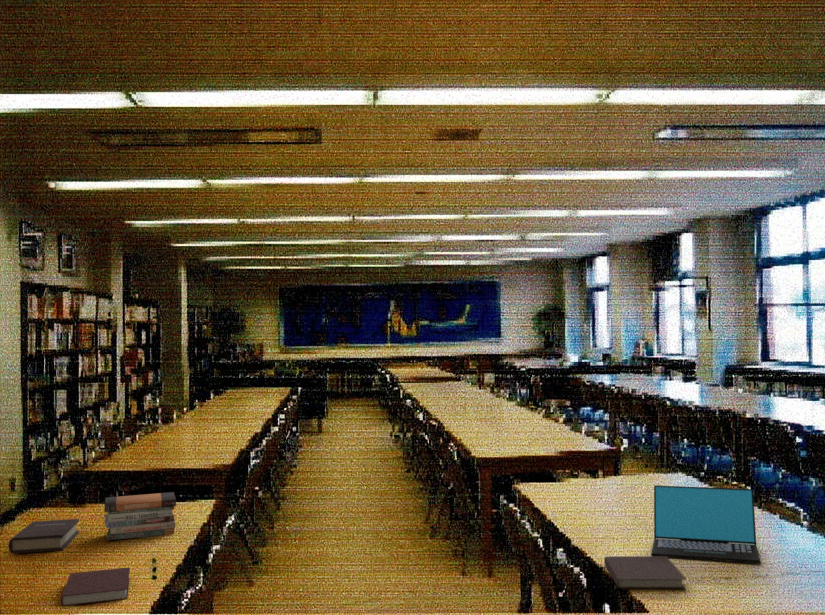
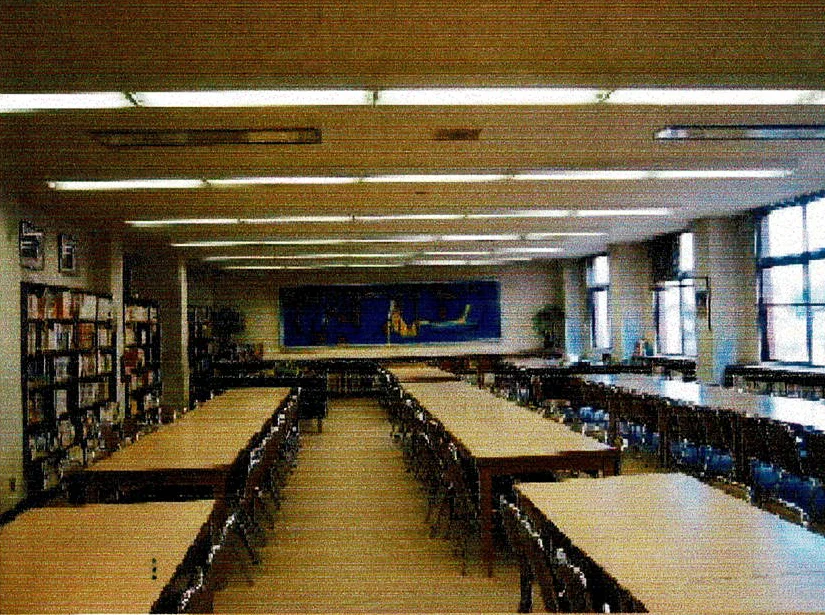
- book (45, 535)
- notebook (97, 585)
- laptop (703, 521)
- notebook (643, 571)
- book stack (140, 515)
